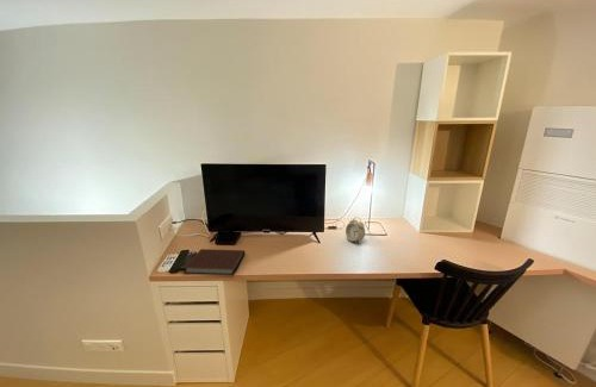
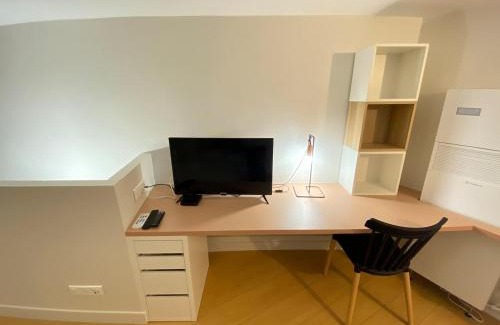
- alarm clock (355, 229)
- notebook (216, 261)
